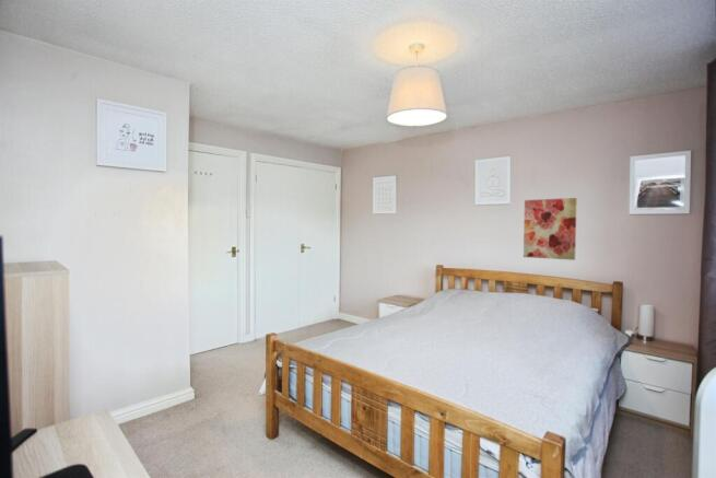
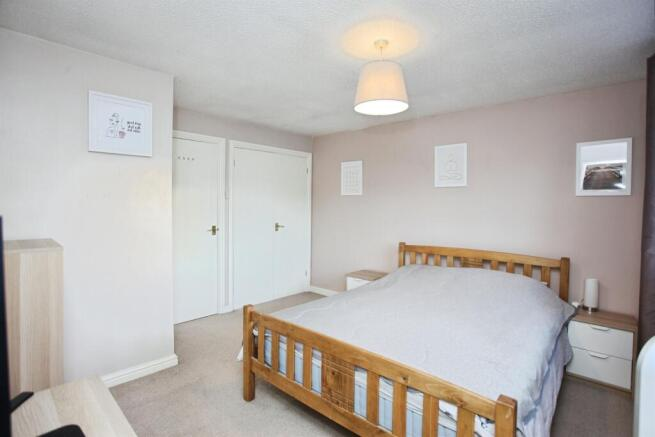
- wall art (549, 229)
